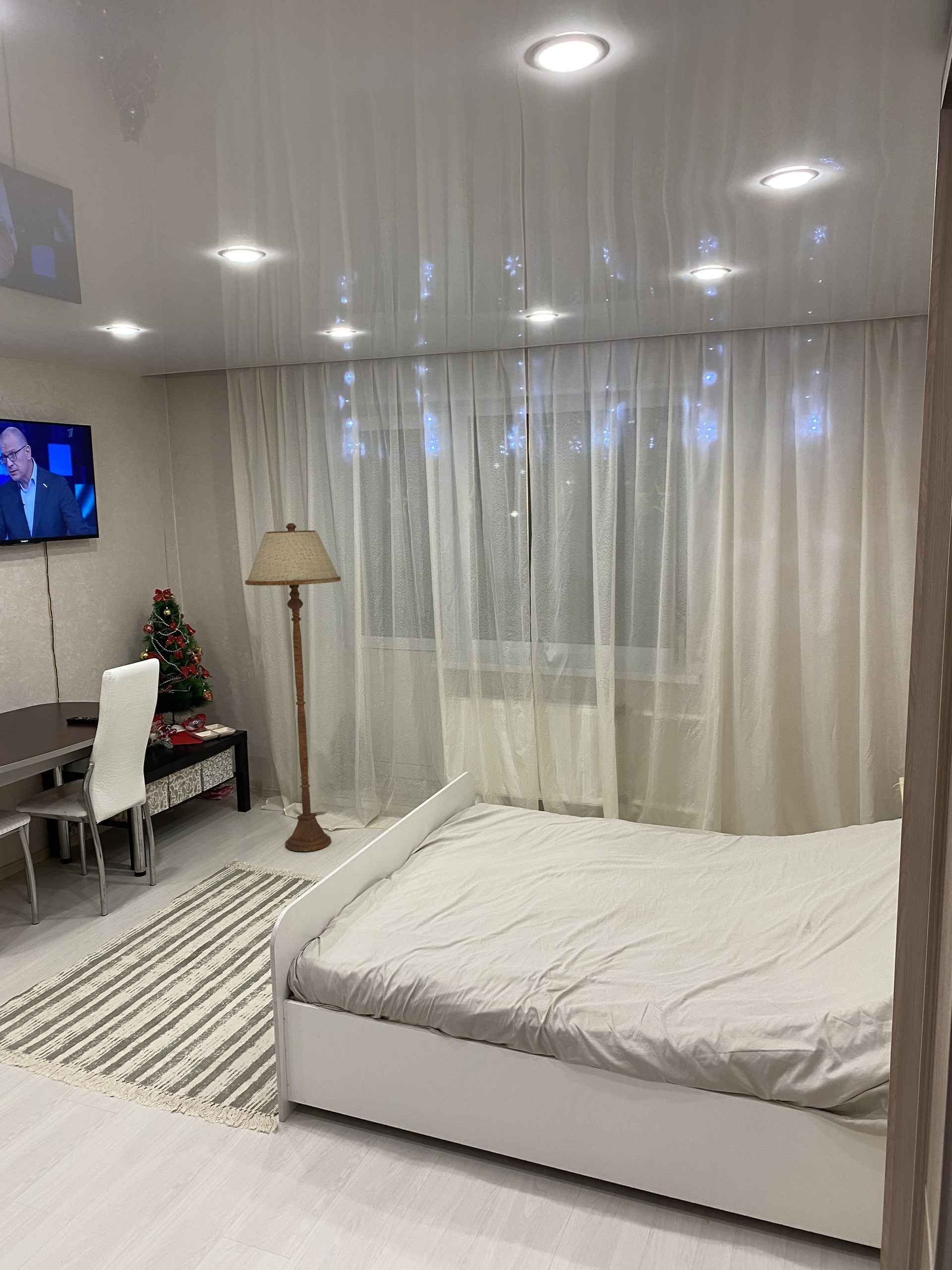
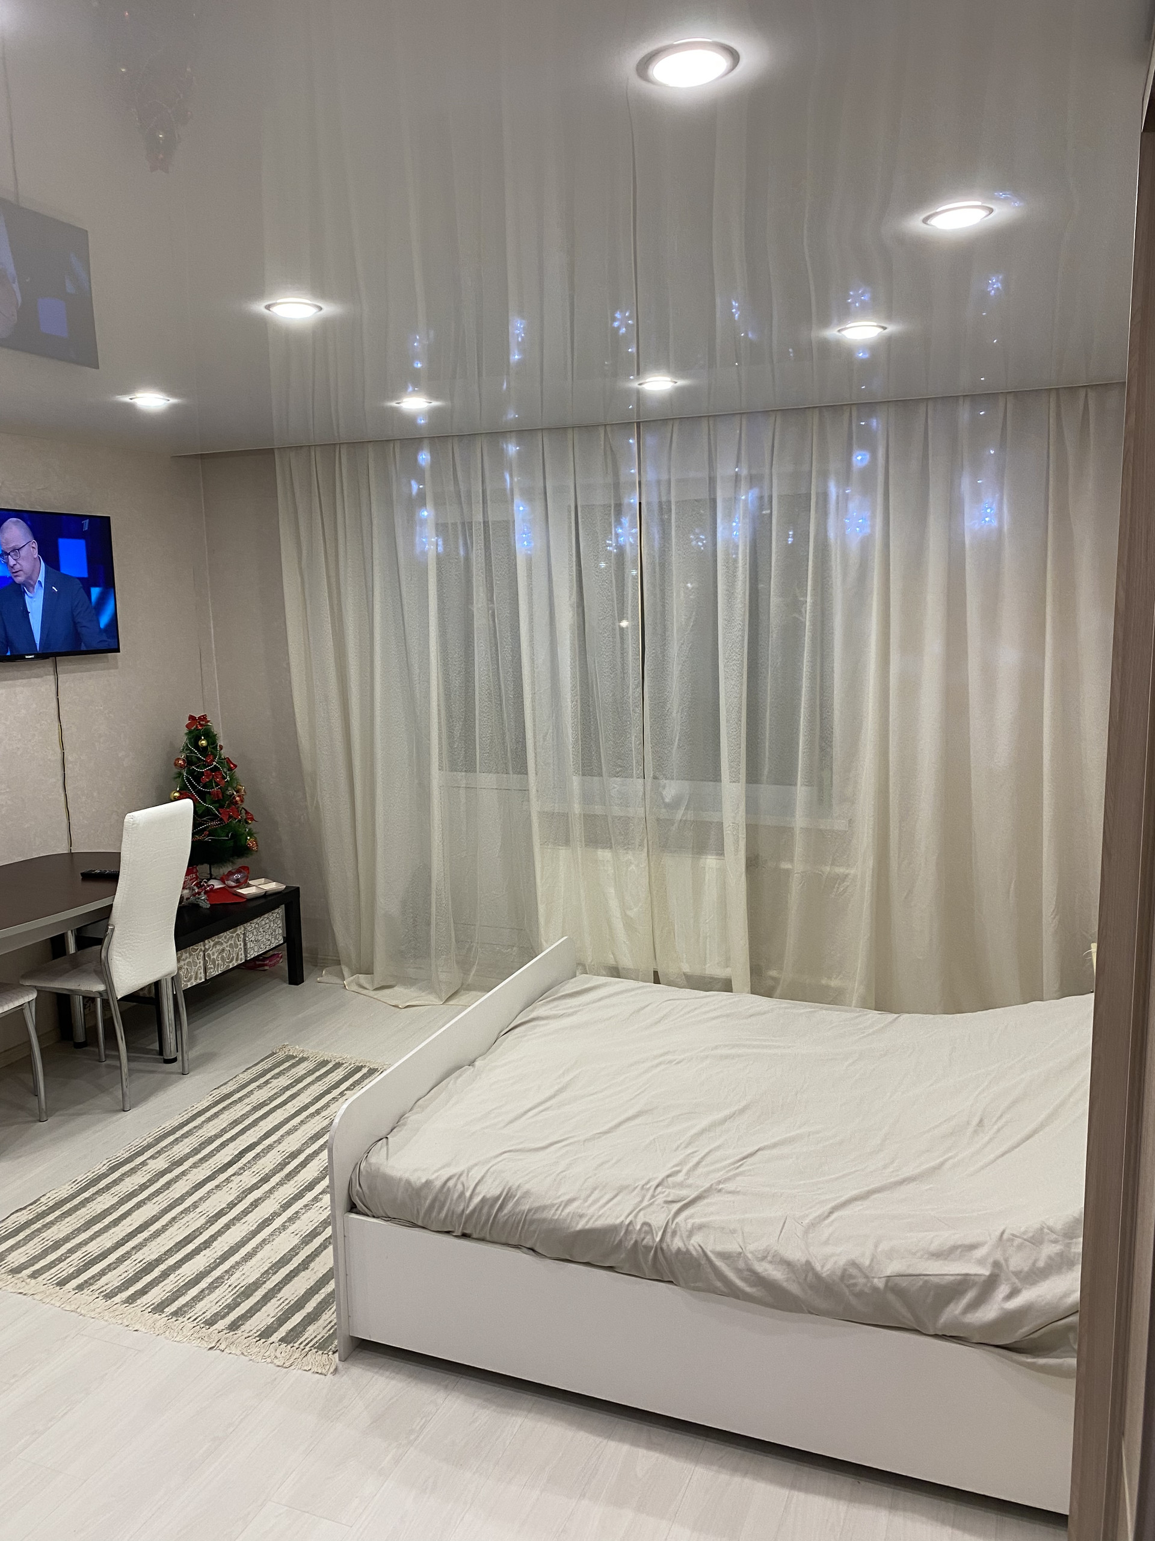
- floor lamp (299, 687)
